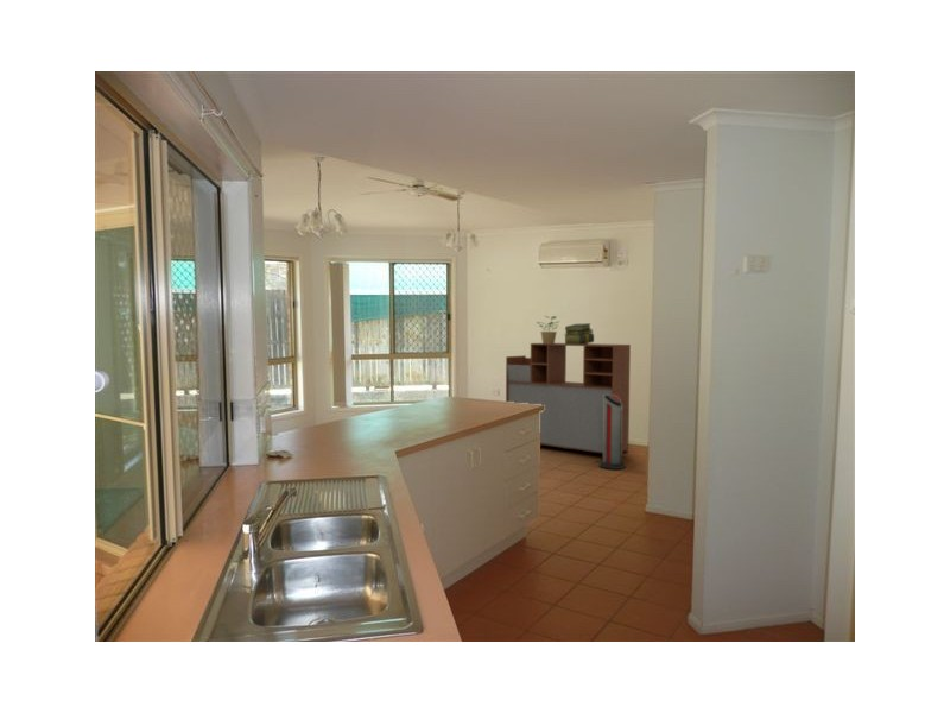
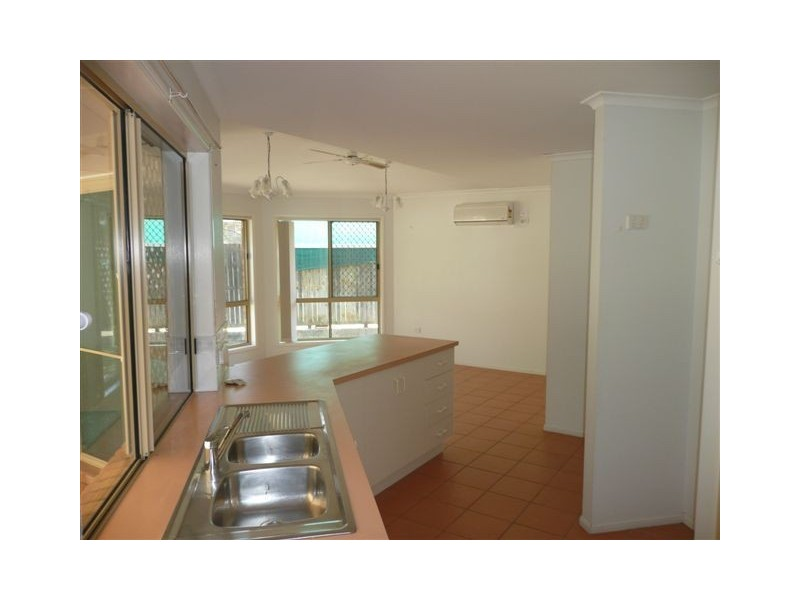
- air purifier (612, 430)
- potted plant (550, 327)
- stack of books (578, 333)
- storage cabinet (564, 396)
